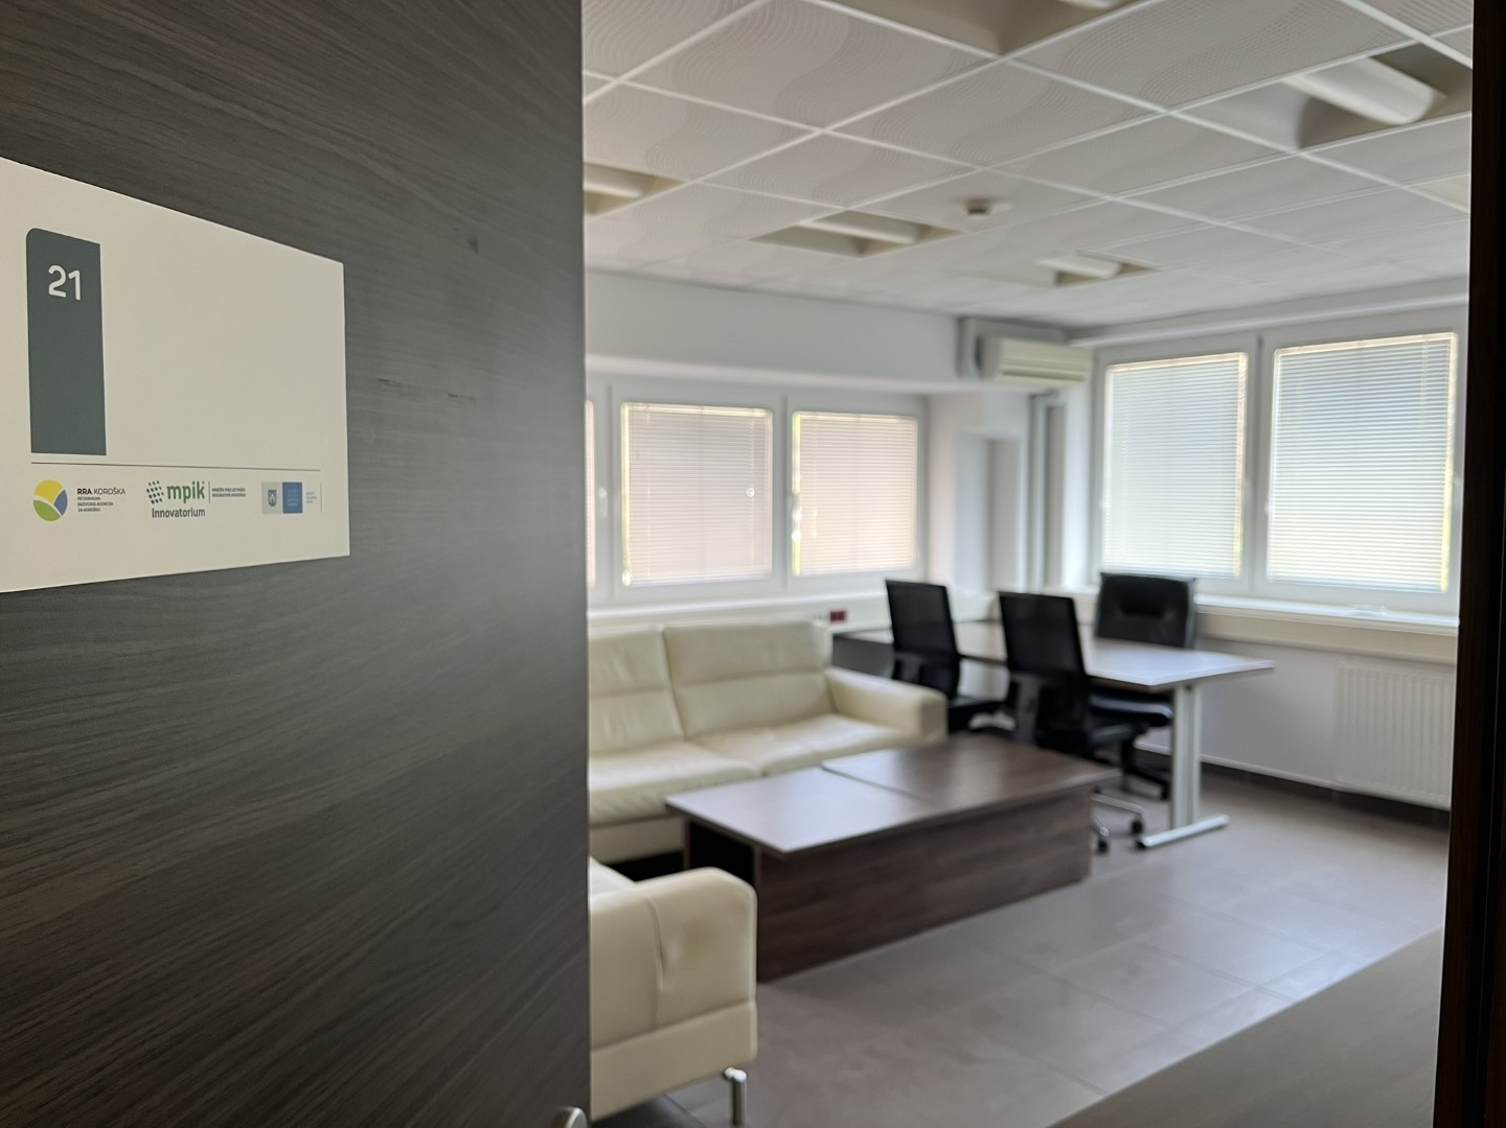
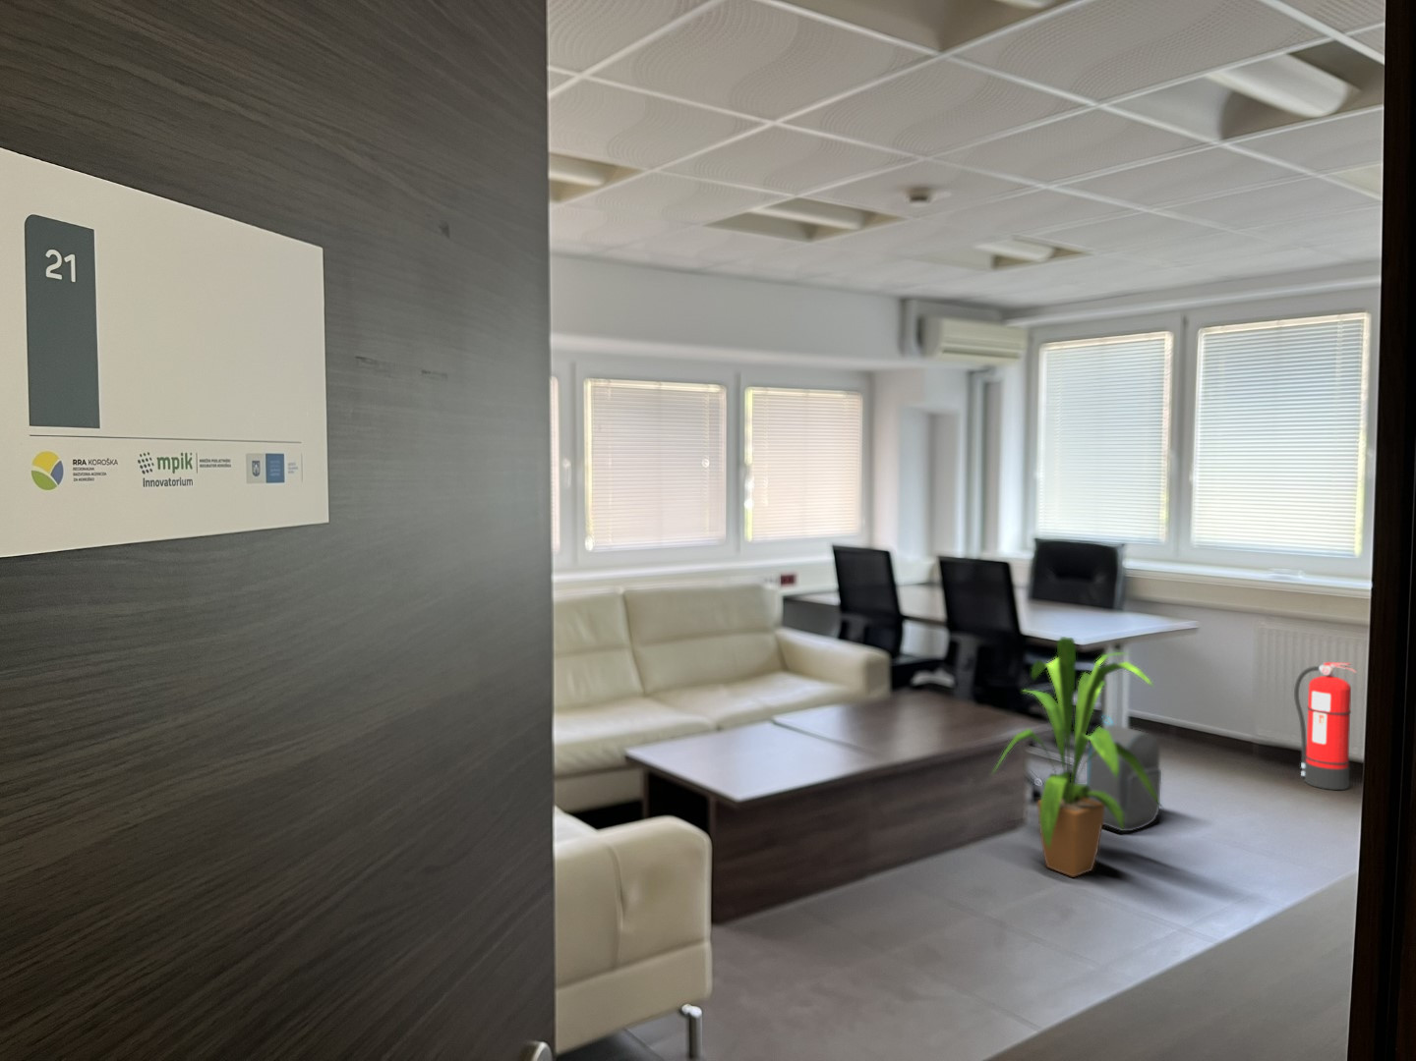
+ fire extinguisher (1322, 721)
+ backpack (1122, 771)
+ house plant (1086, 747)
